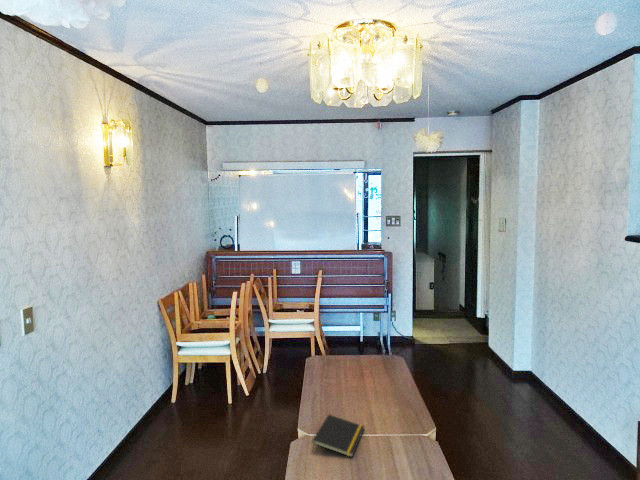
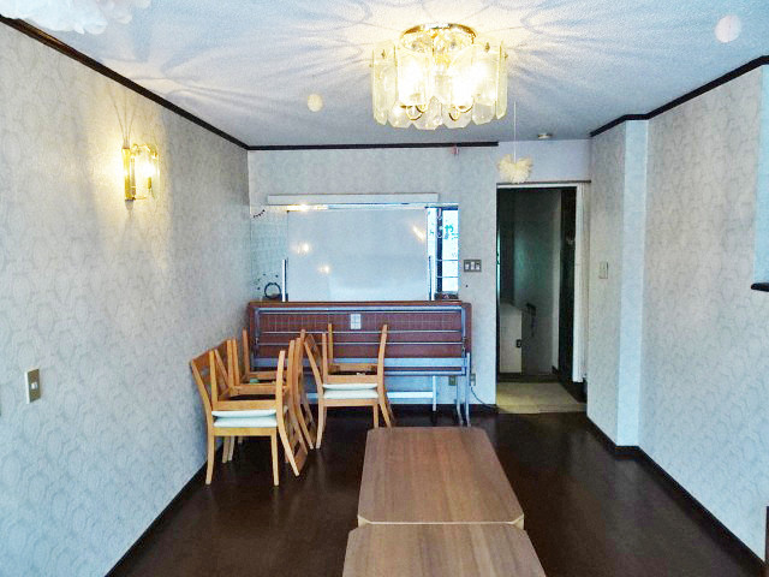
- notepad (339, 434)
